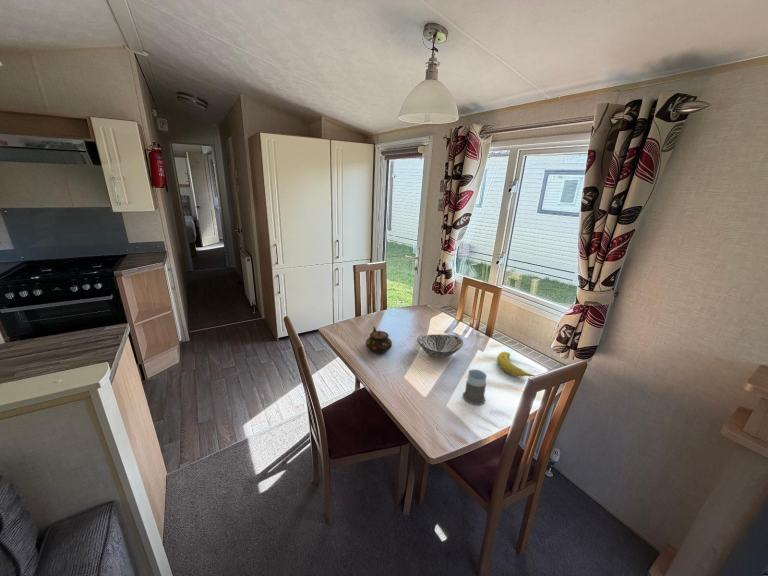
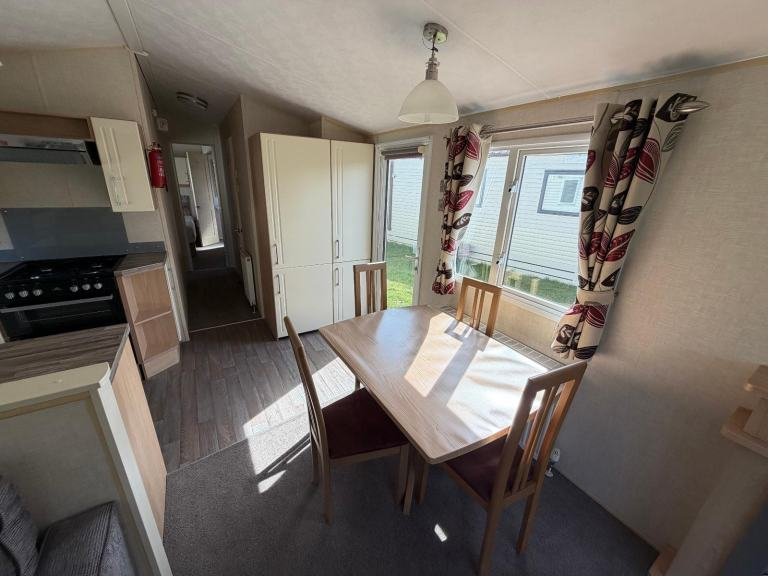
- teapot (378, 339)
- mug (474, 384)
- decorative bowl (439, 347)
- fruit (514, 365)
